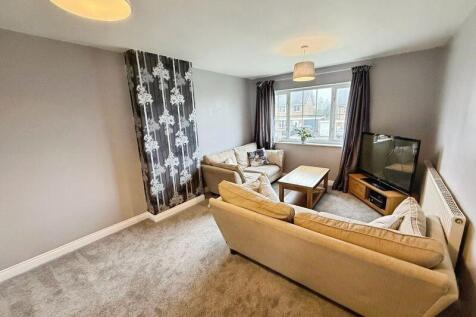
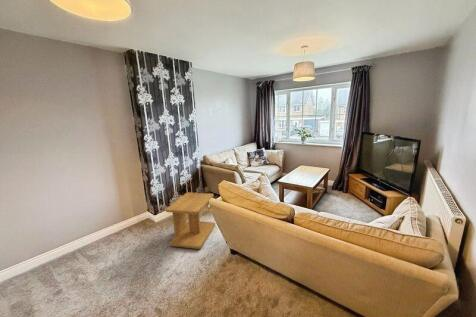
+ side table (193, 218)
